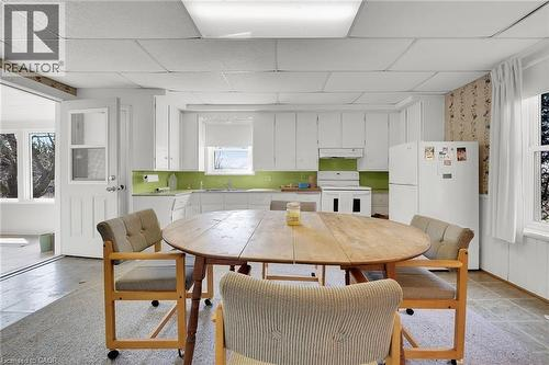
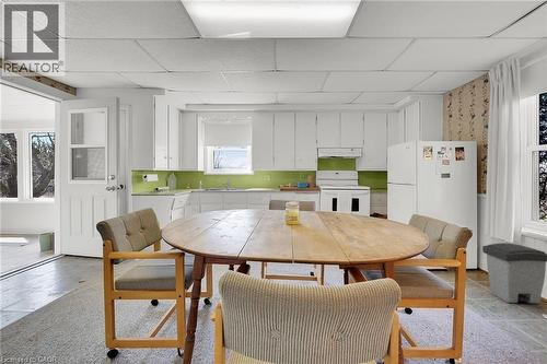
+ trash can (513, 272)
